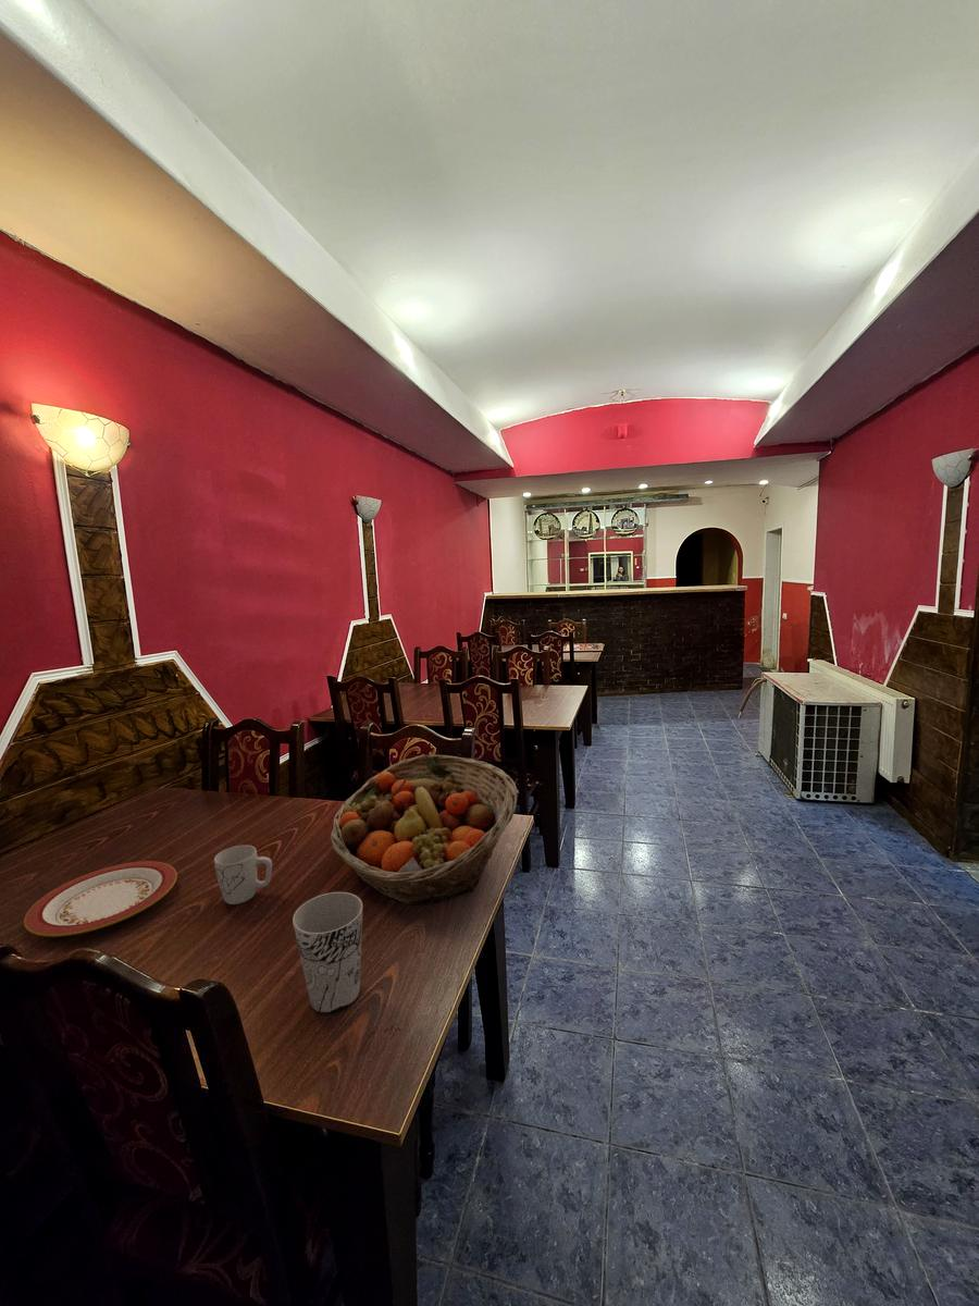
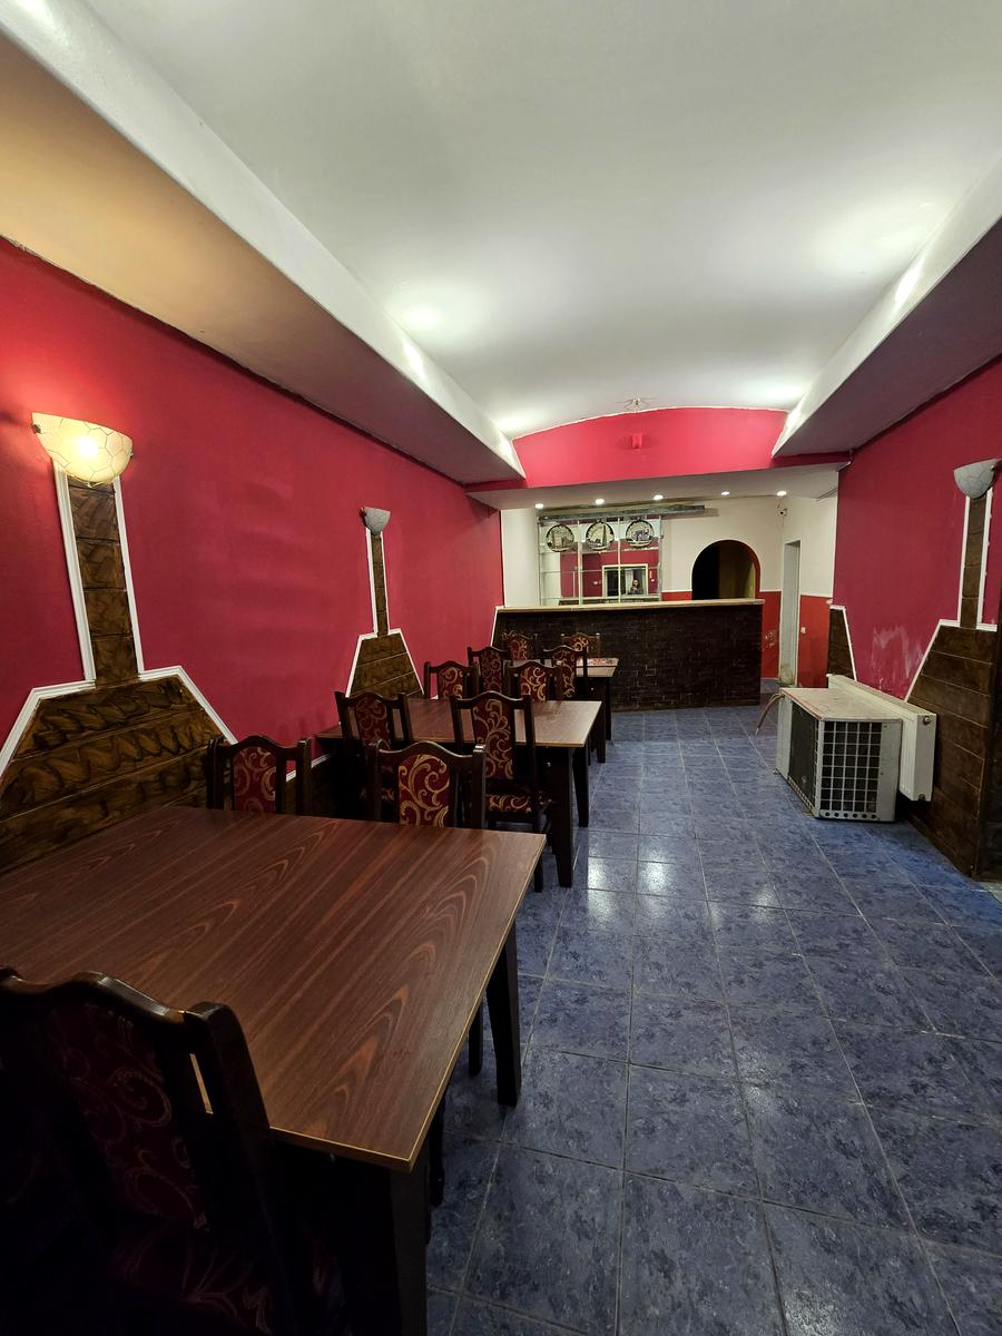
- mug (245, 874)
- fruit basket (423, 822)
- plate (106, 898)
- cup (332, 953)
